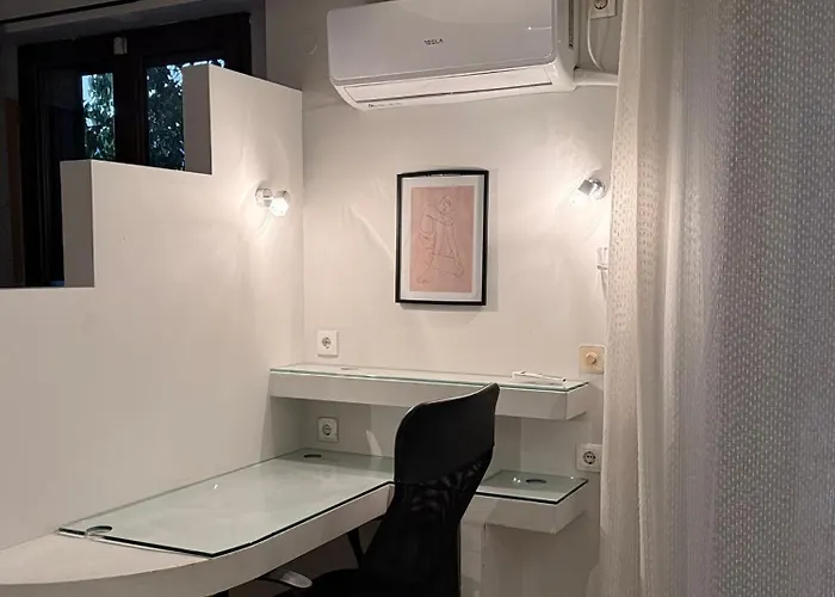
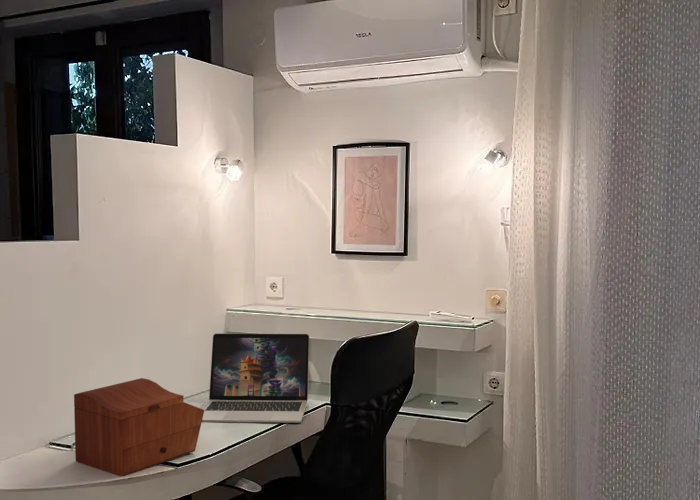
+ sewing box (142, 420)
+ laptop (254, 375)
